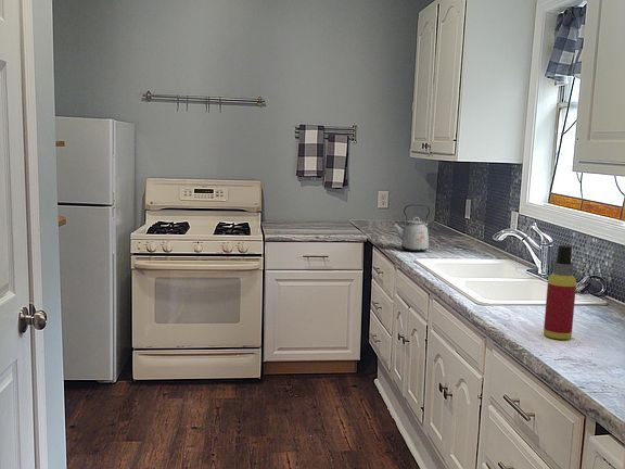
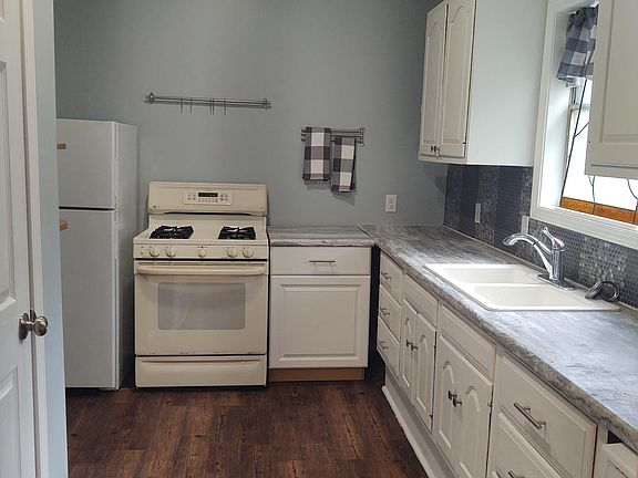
- spray bottle (561, 291)
- kettle (410, 227)
